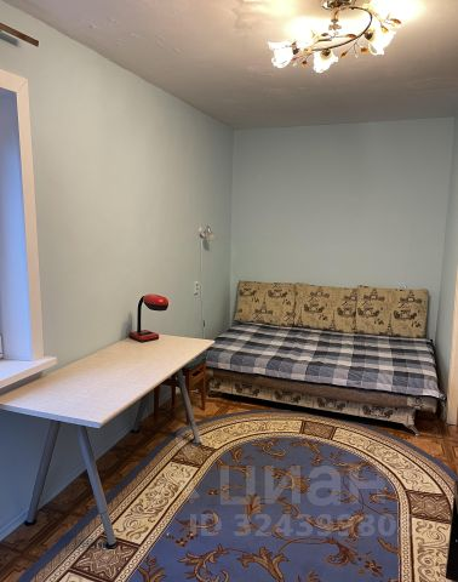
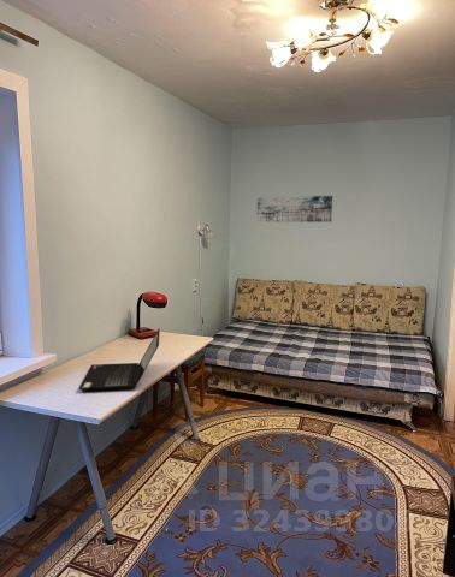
+ wall art (292, 209)
+ laptop computer (123, 363)
